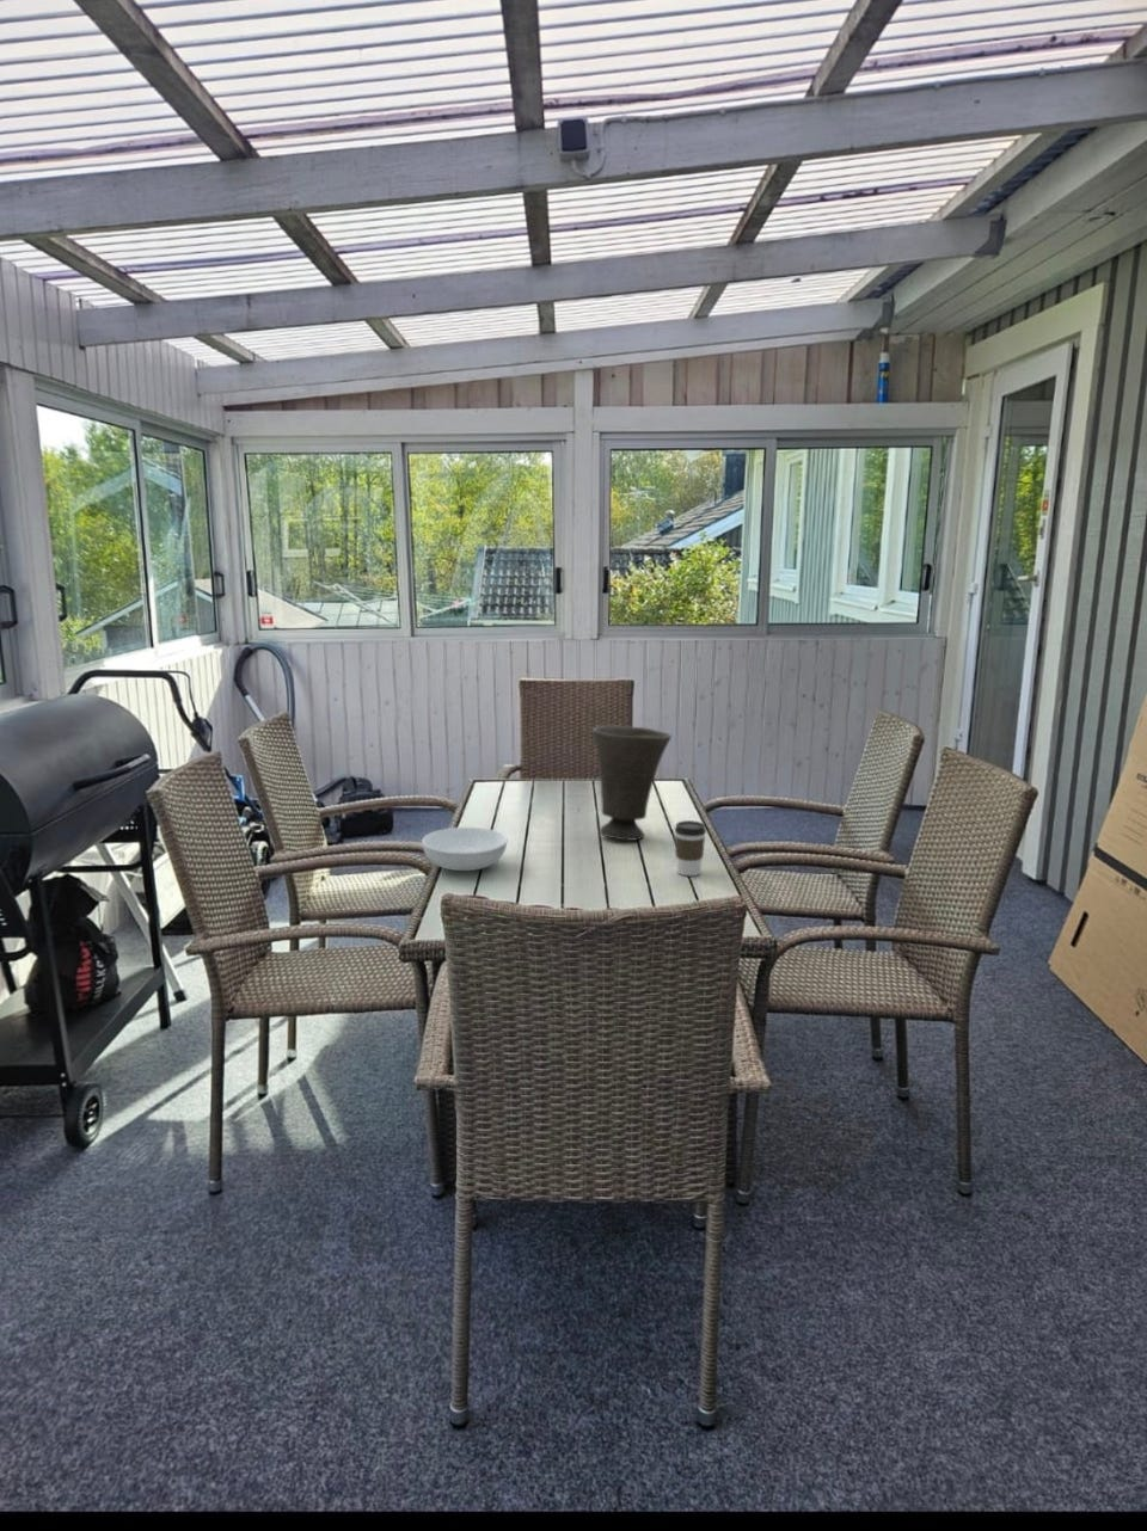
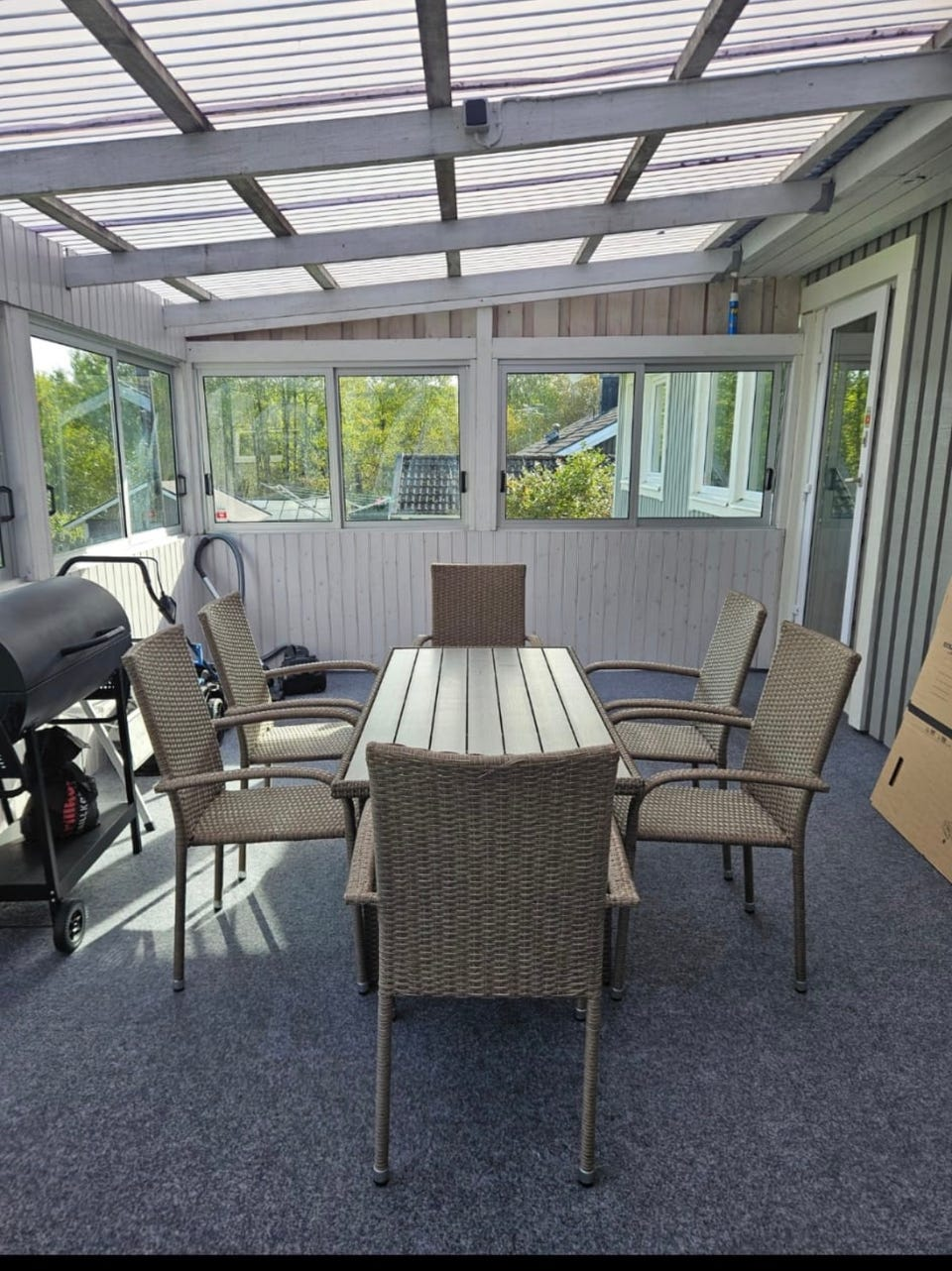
- coffee cup (689, 848)
- vase (630, 782)
- serving bowl (465, 852)
